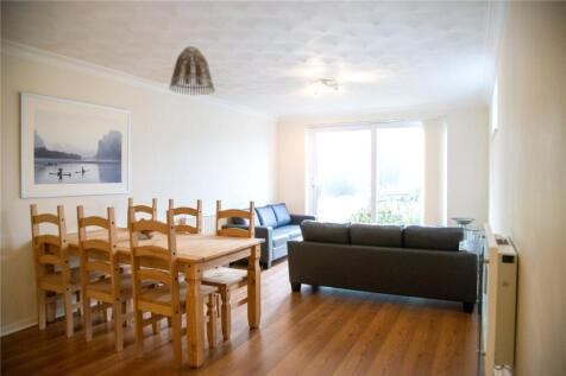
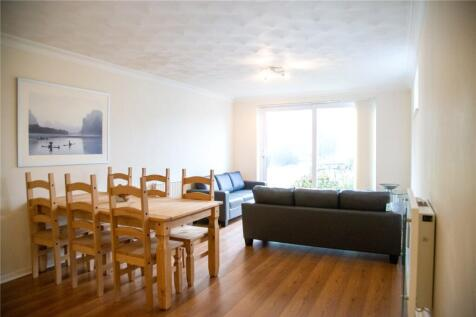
- lamp shade (193, 69)
